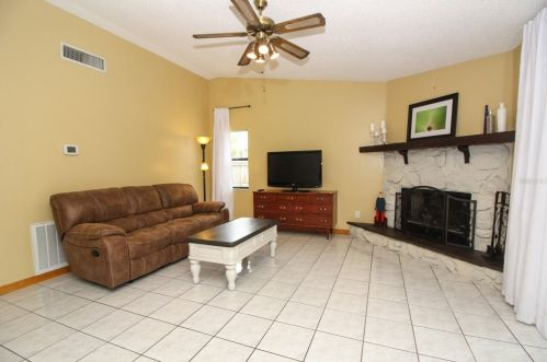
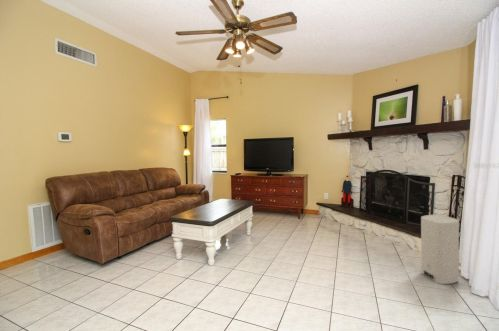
+ water heater (439, 247)
